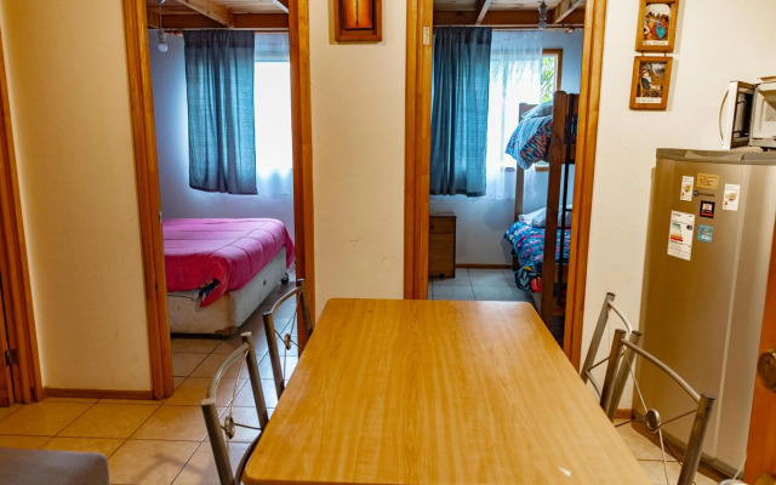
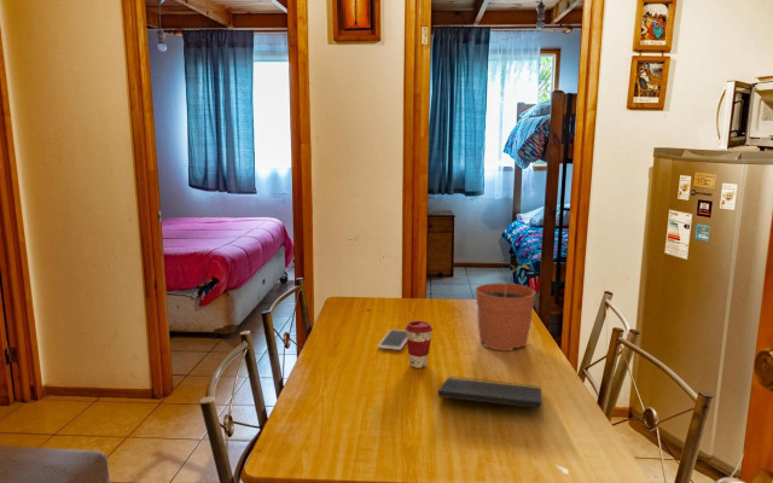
+ notepad (490, 391)
+ smartphone (395, 339)
+ plant pot (504, 303)
+ coffee cup (418, 344)
